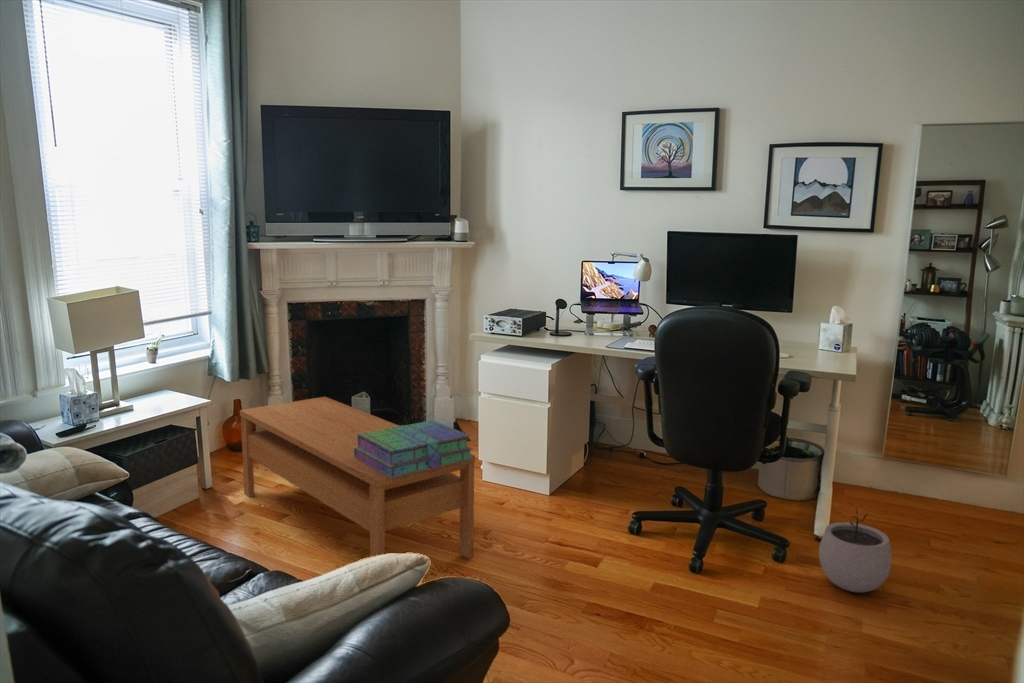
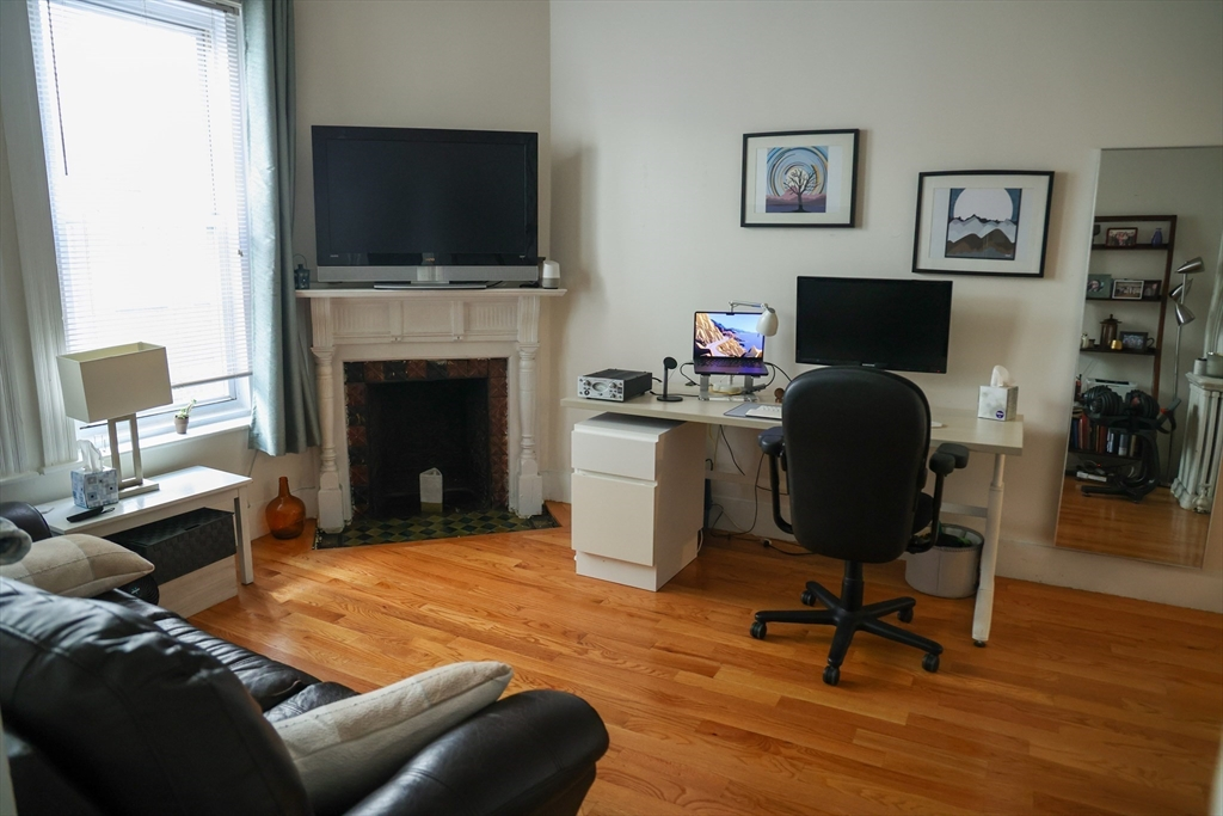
- stack of books (413, 445)
- coffee table (347, 477)
- plant pot (855, 548)
